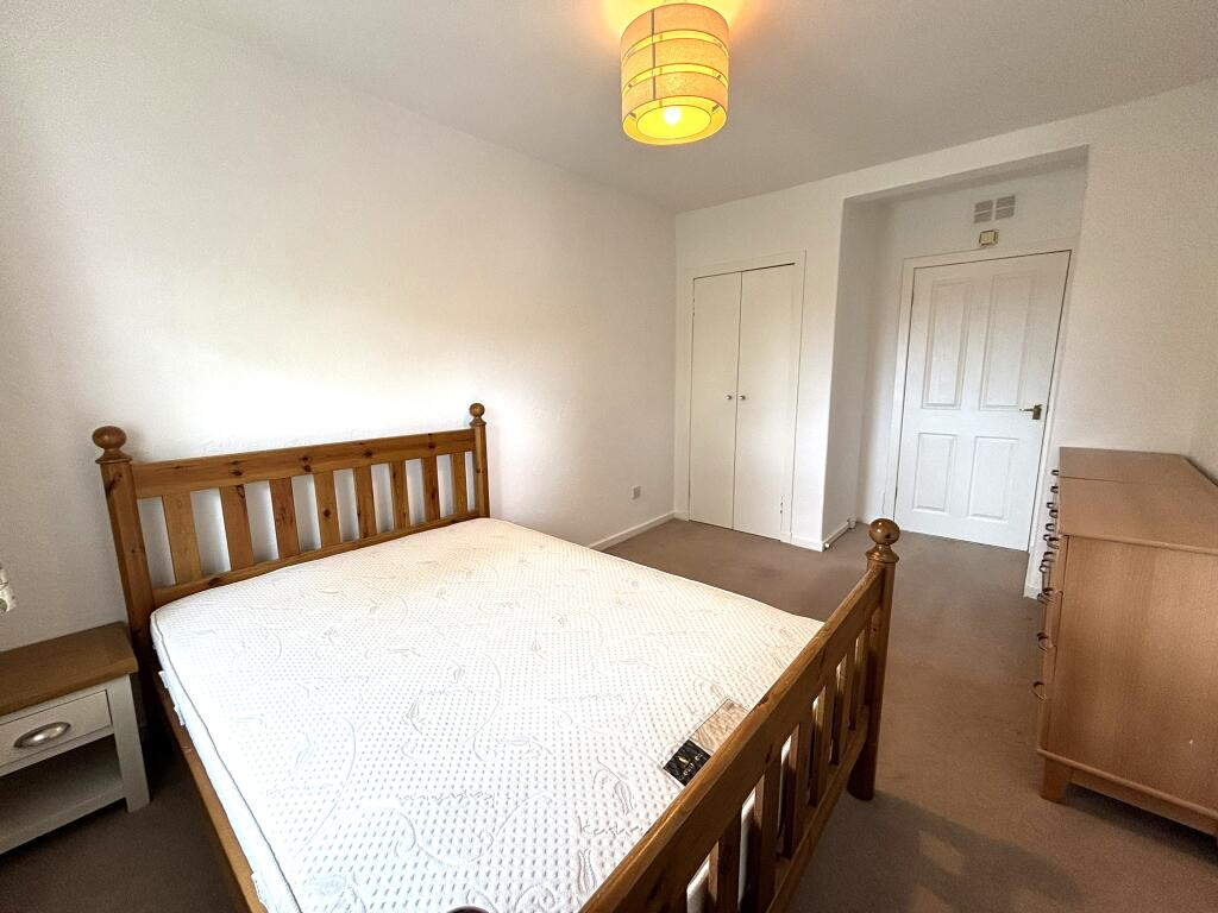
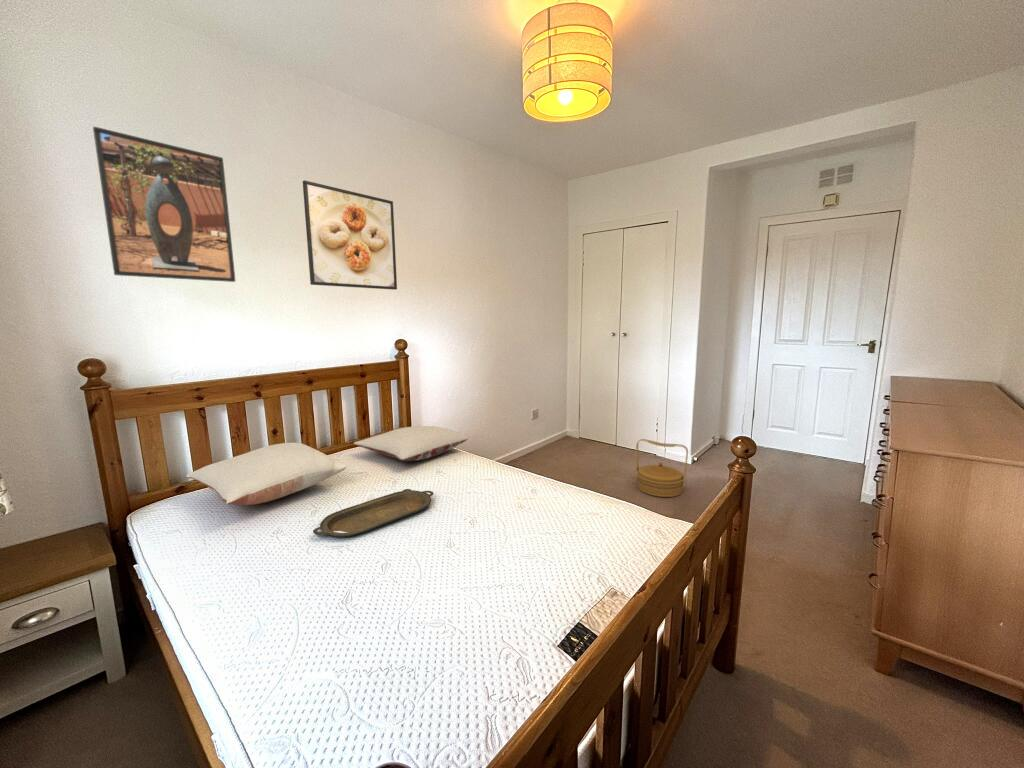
+ basket (660, 465)
+ serving tray (379, 513)
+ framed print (171, 212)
+ pillow (268, 471)
+ pillow (411, 440)
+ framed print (354, 240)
